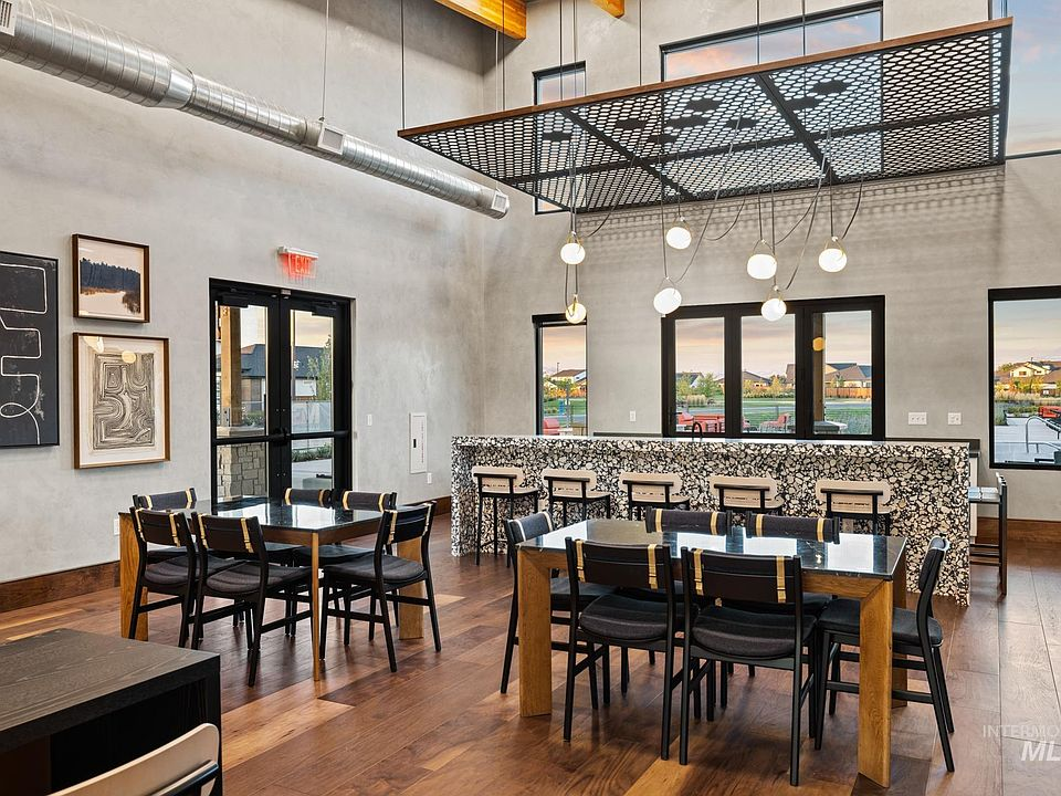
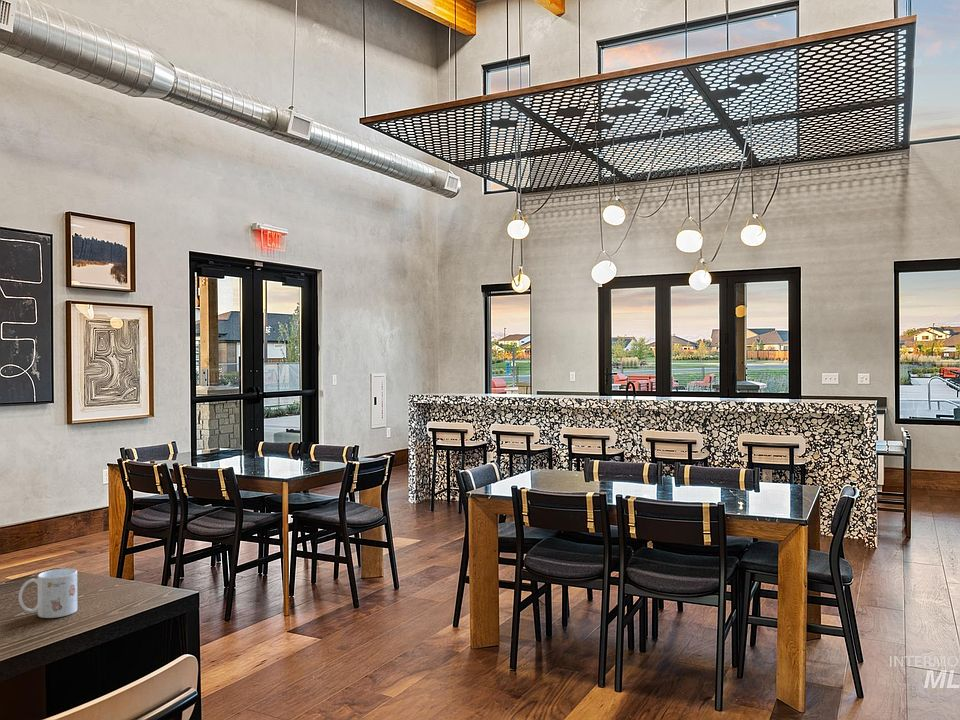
+ mug (48, 594)
